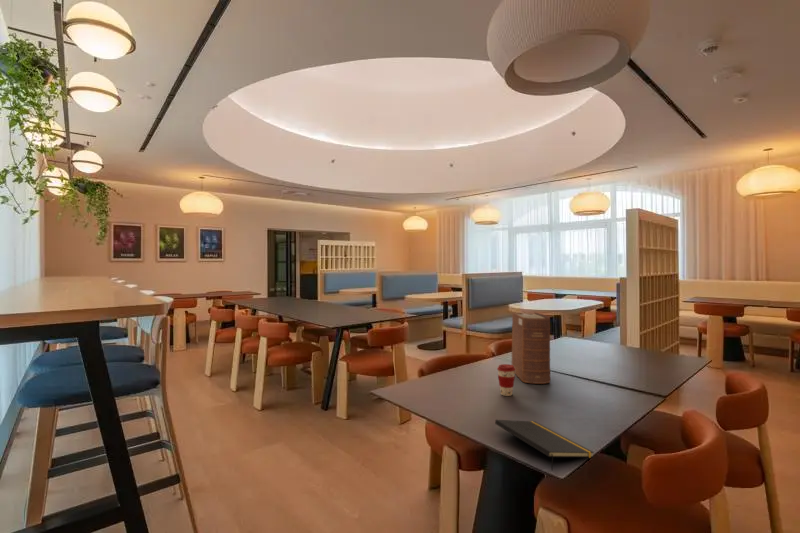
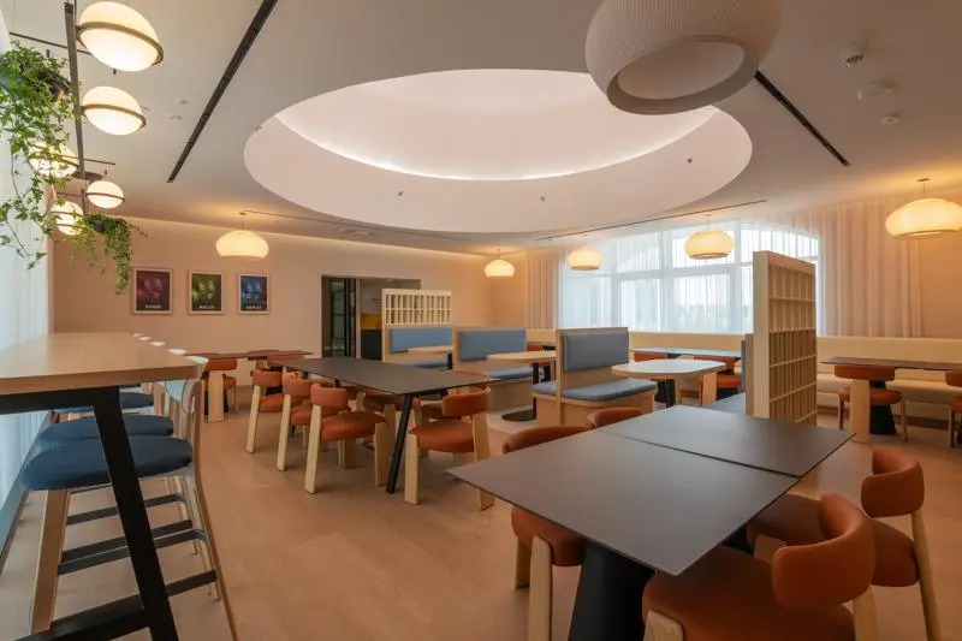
- book (530, 345)
- coffee cup (506, 379)
- notepad (541, 437)
